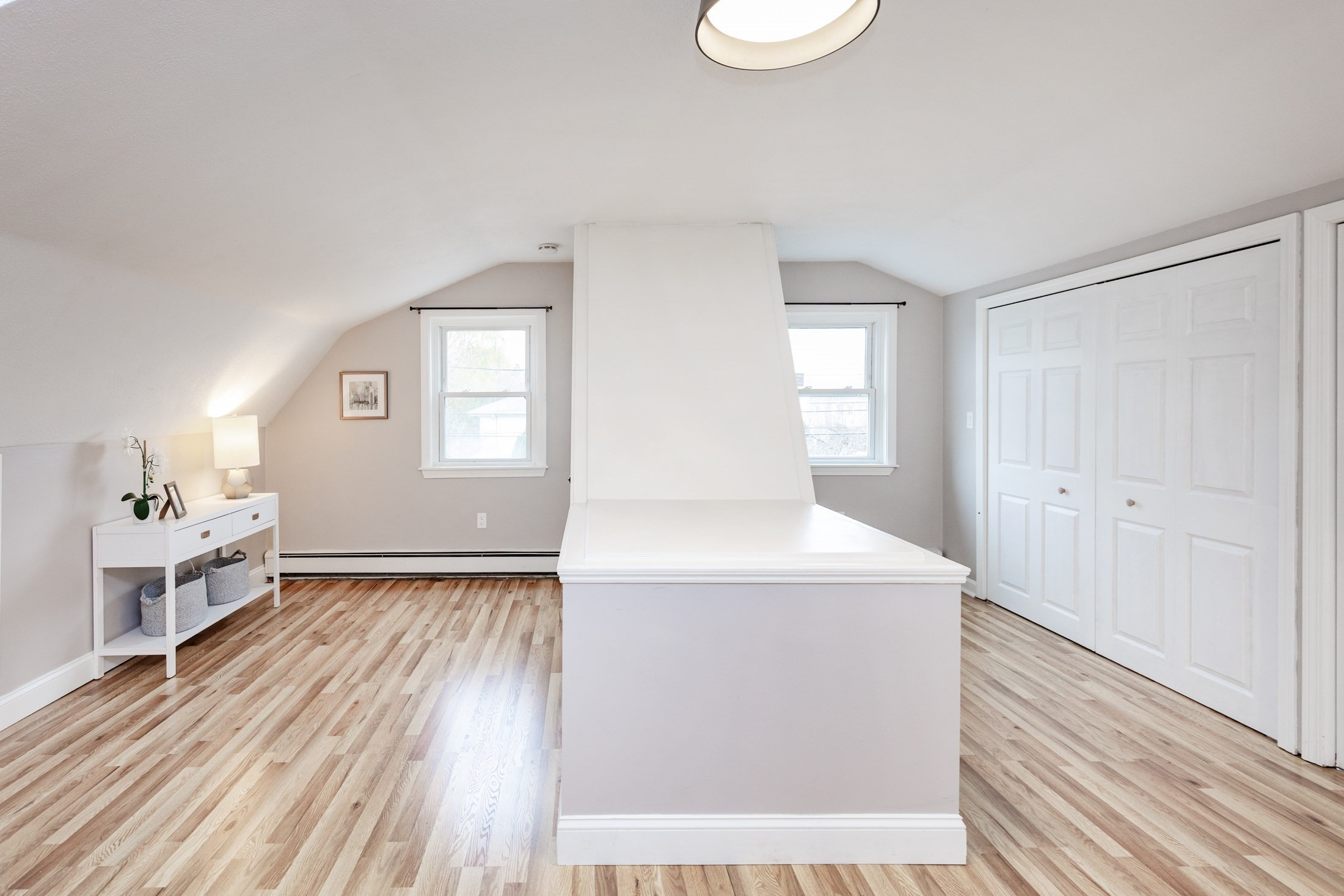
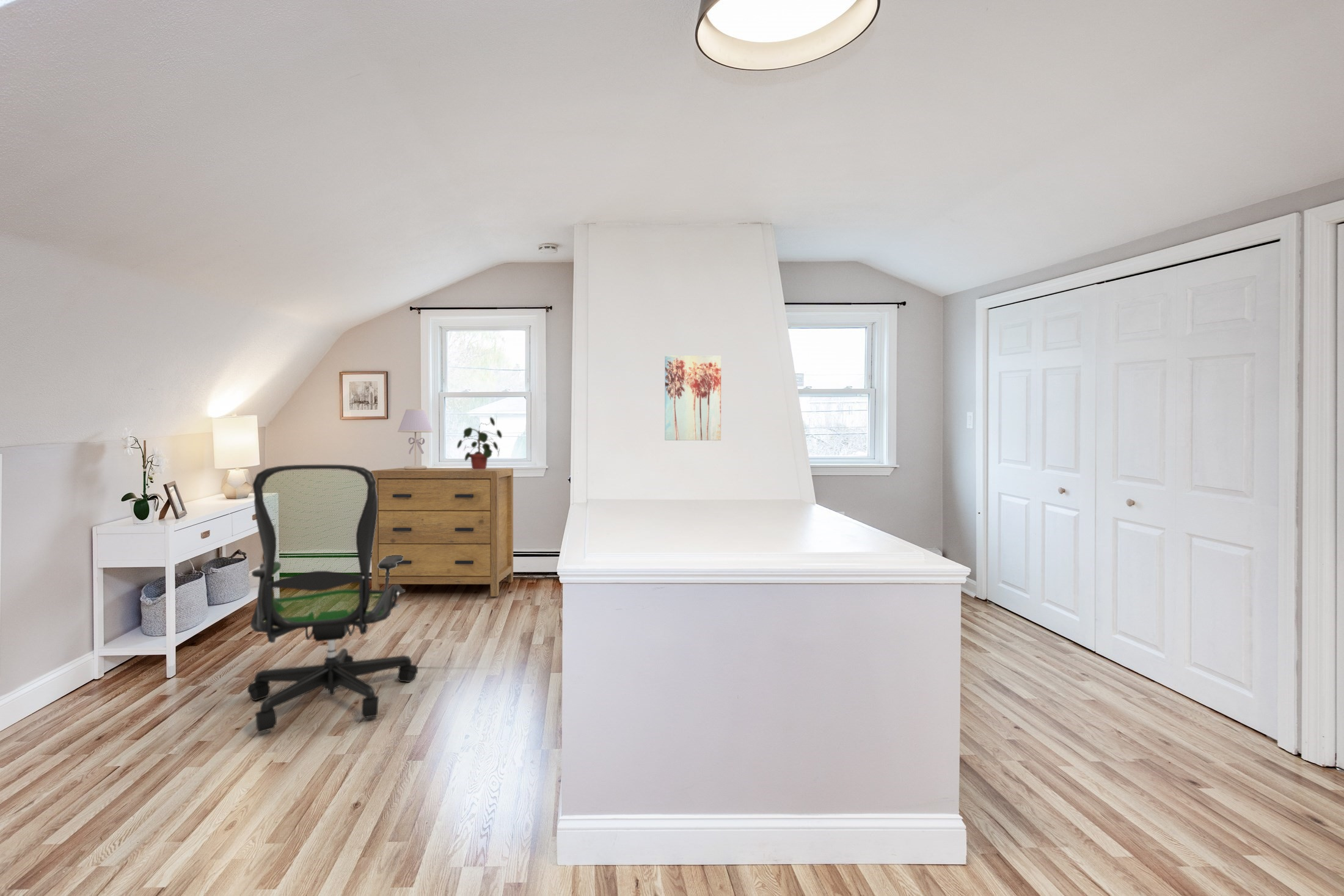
+ dresser (445, 529)
+ table lamp (415, 439)
+ wall art (693, 398)
+ office chair (332, 578)
+ potted plant (483, 442)
